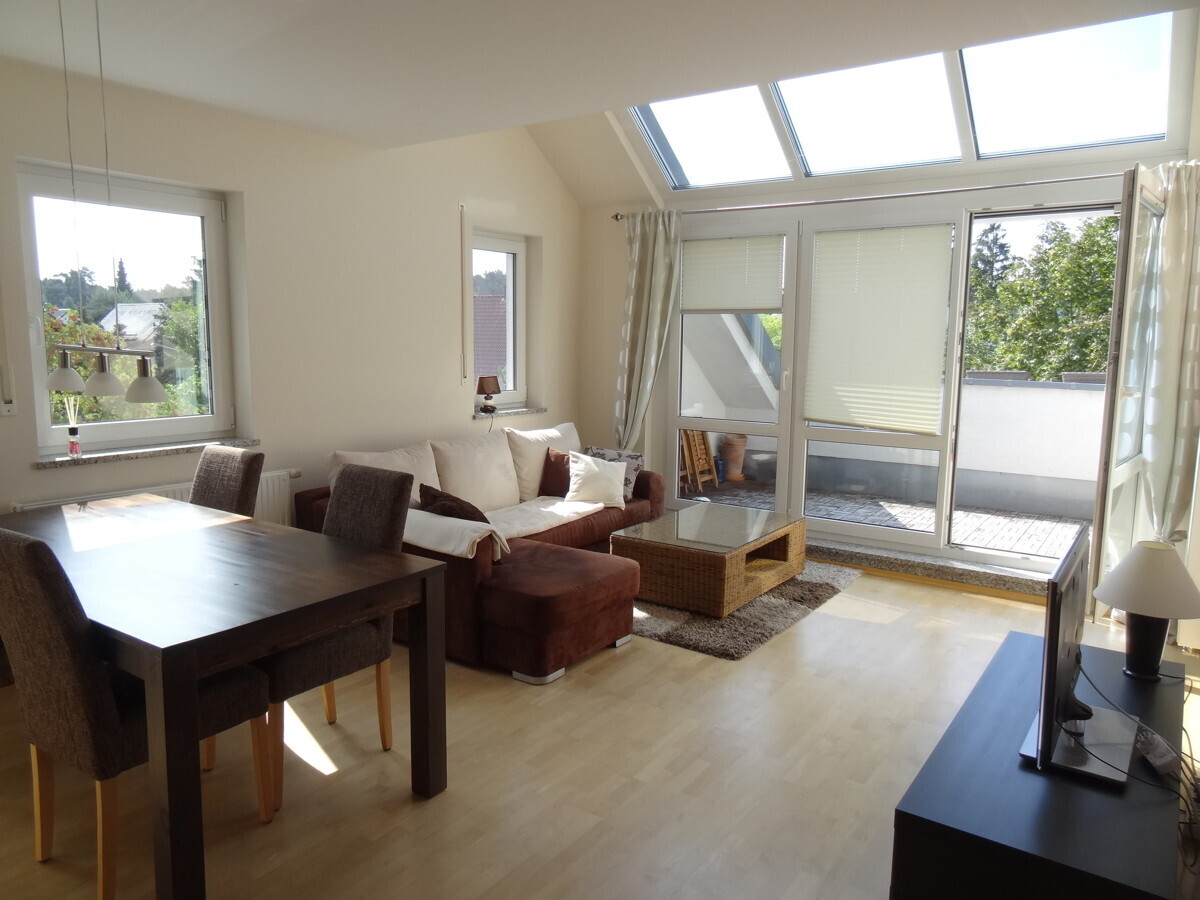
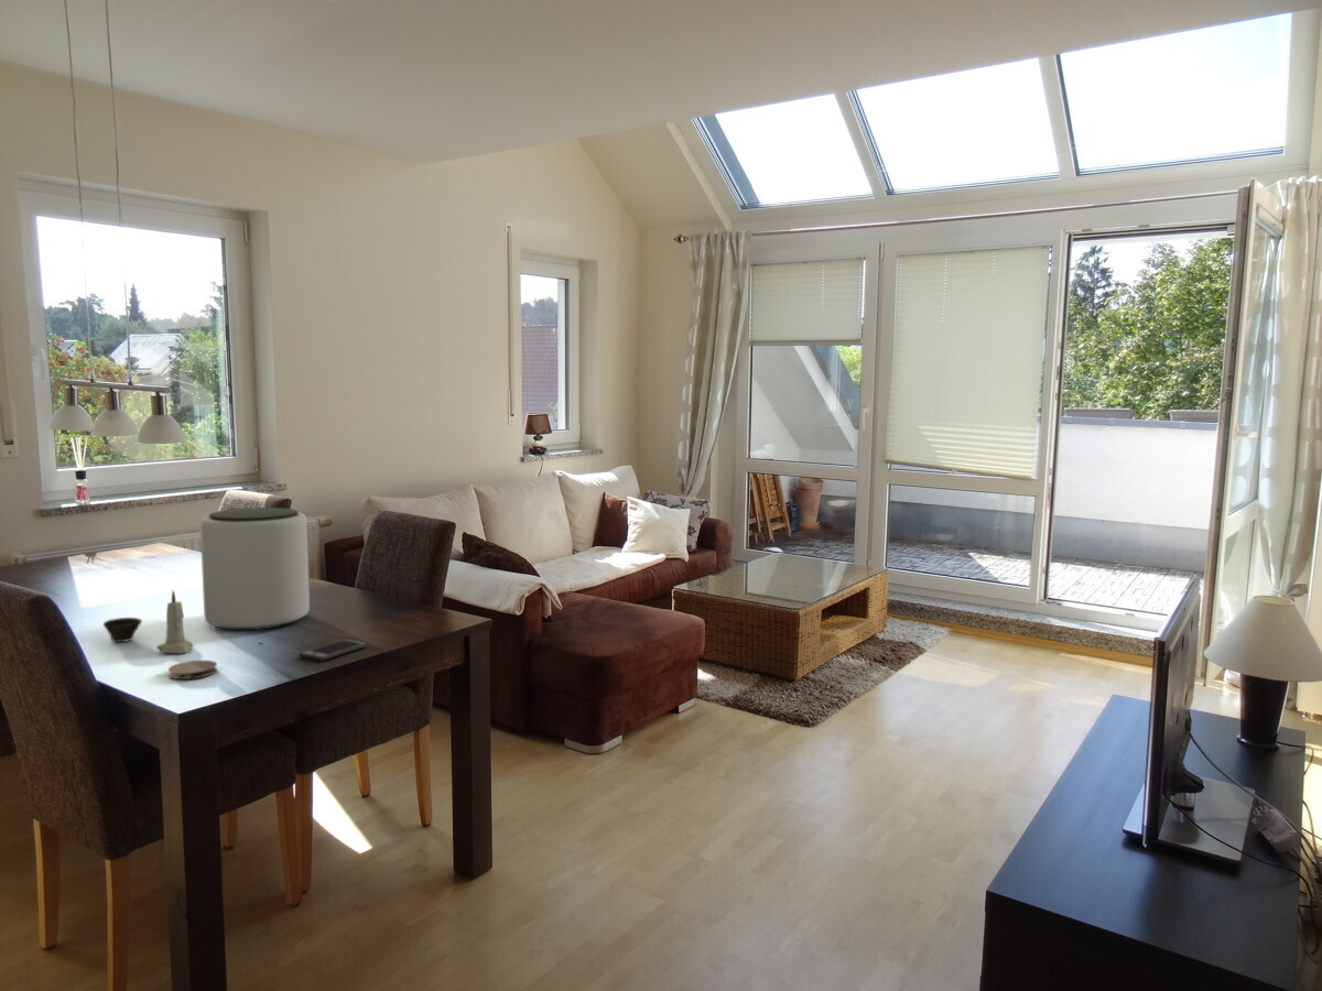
+ cup (124, 630)
+ plant pot (256, 566)
+ candle (175, 619)
+ smartphone (334, 649)
+ coaster (193, 668)
